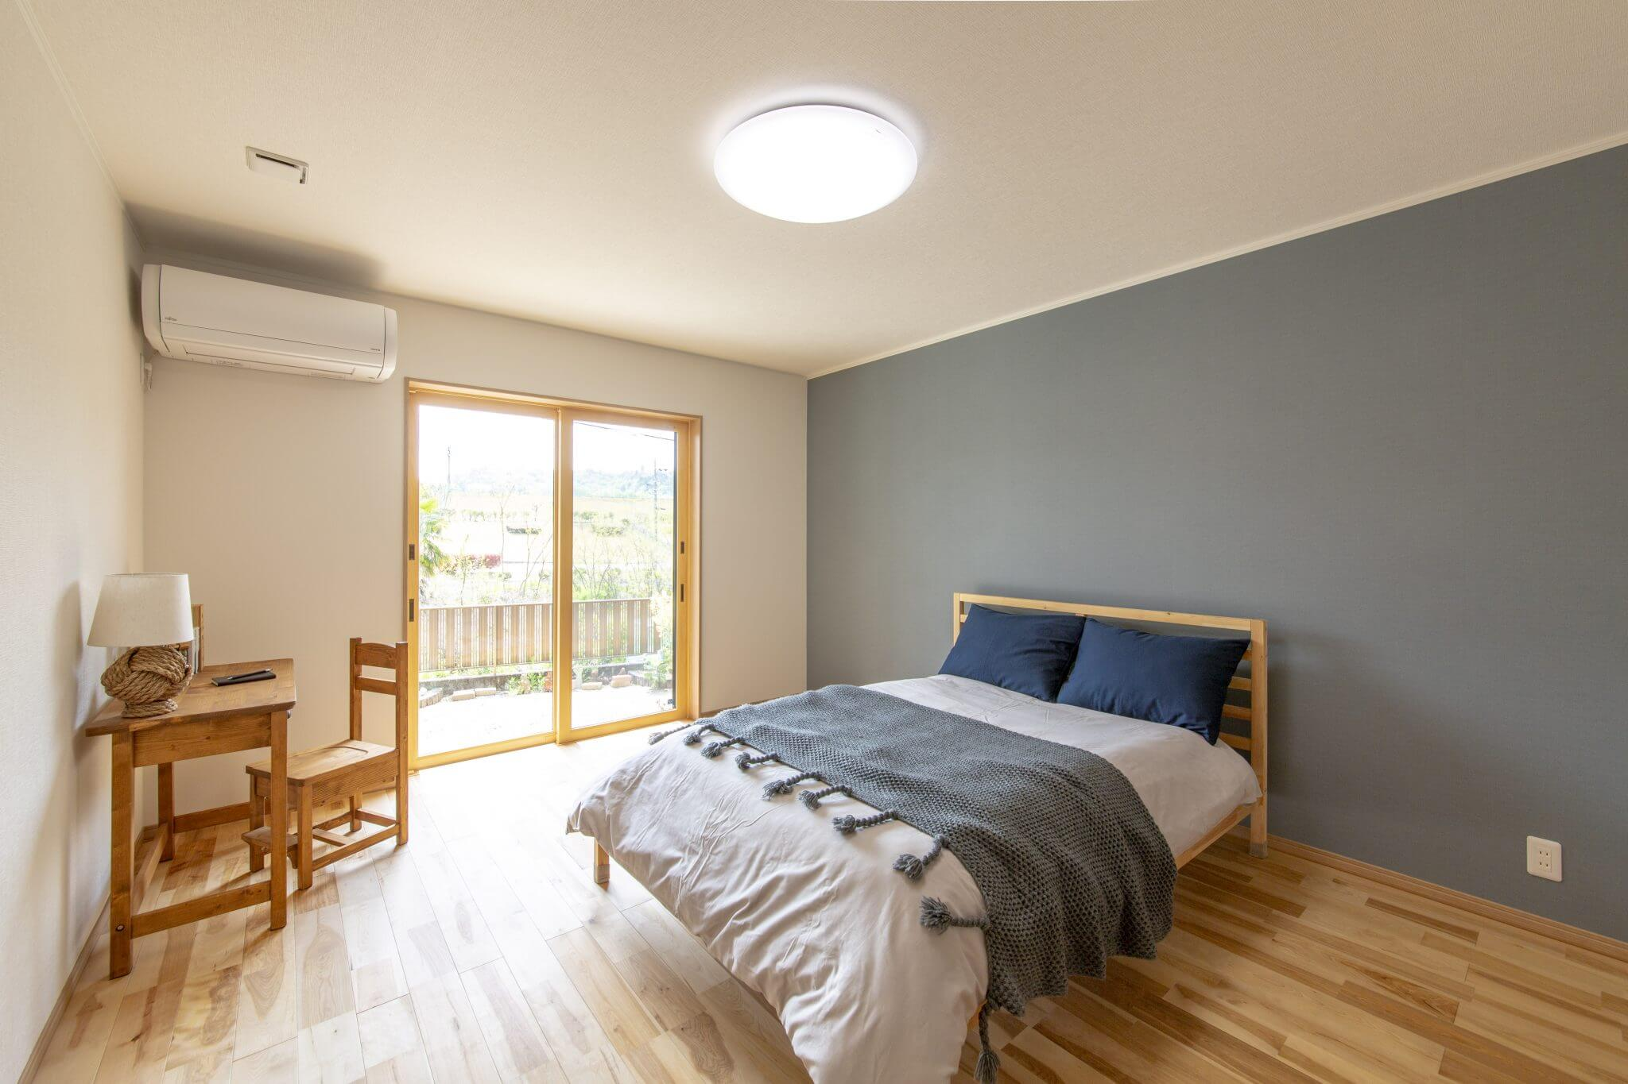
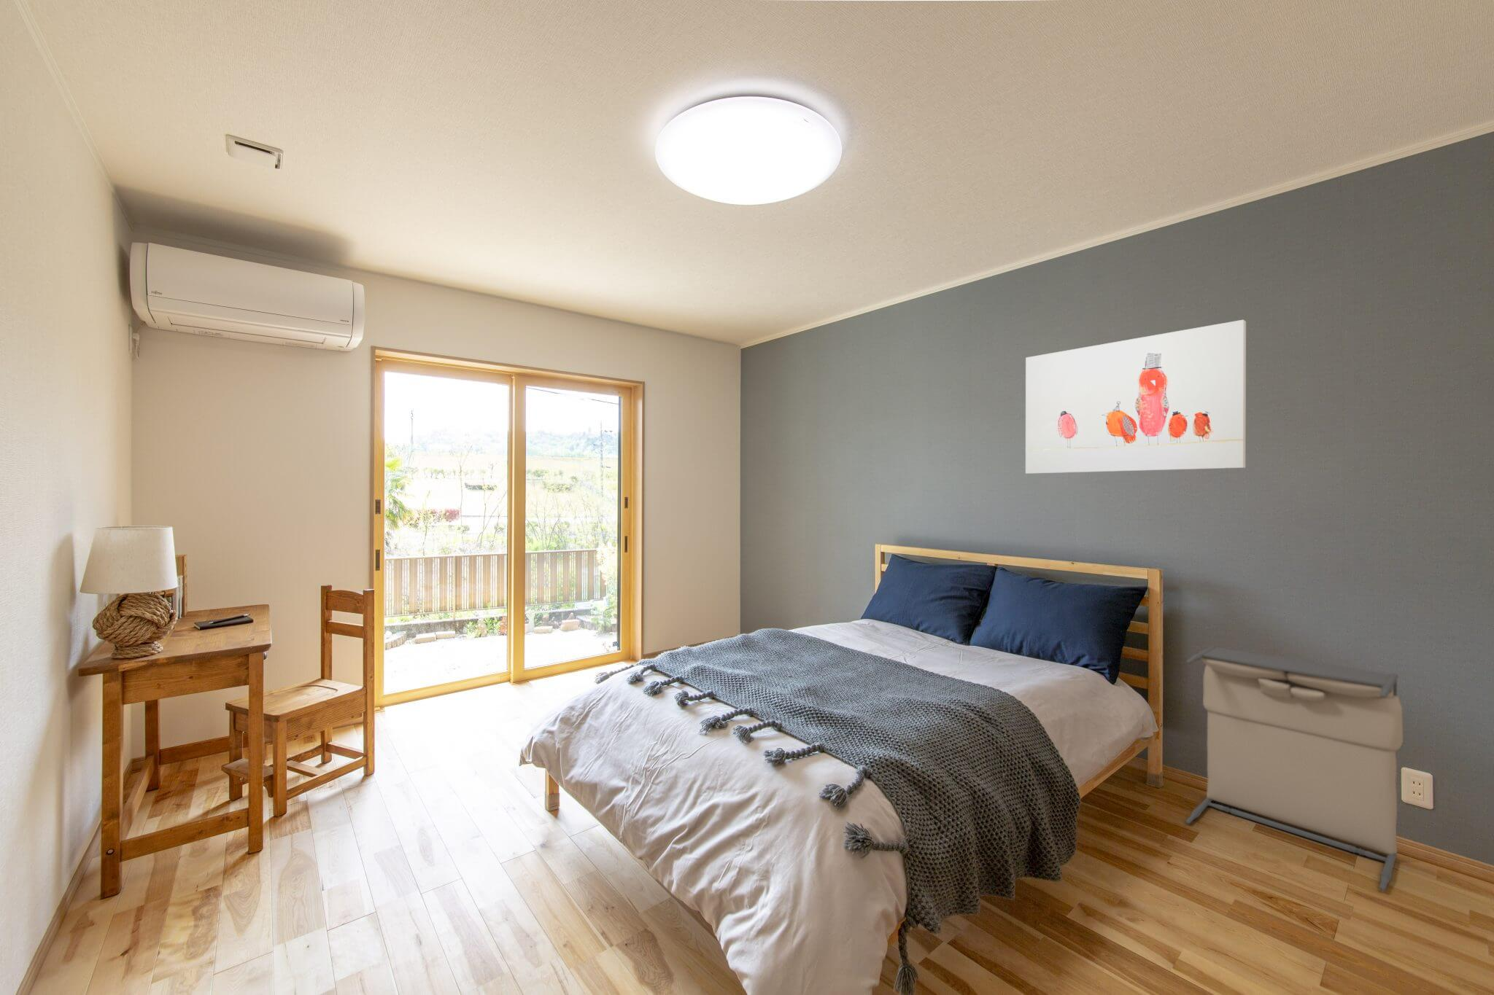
+ laundry hamper (1286, 752)
+ wall art (1123, 406)
